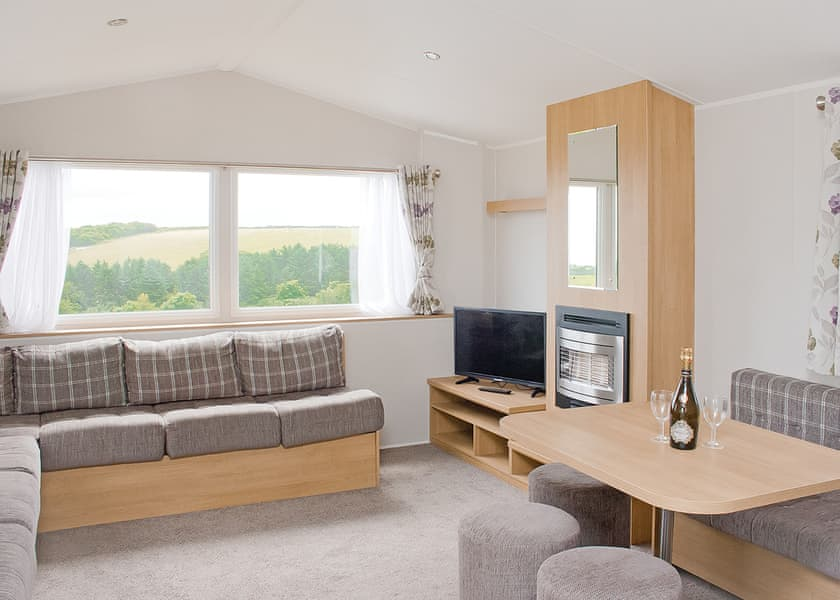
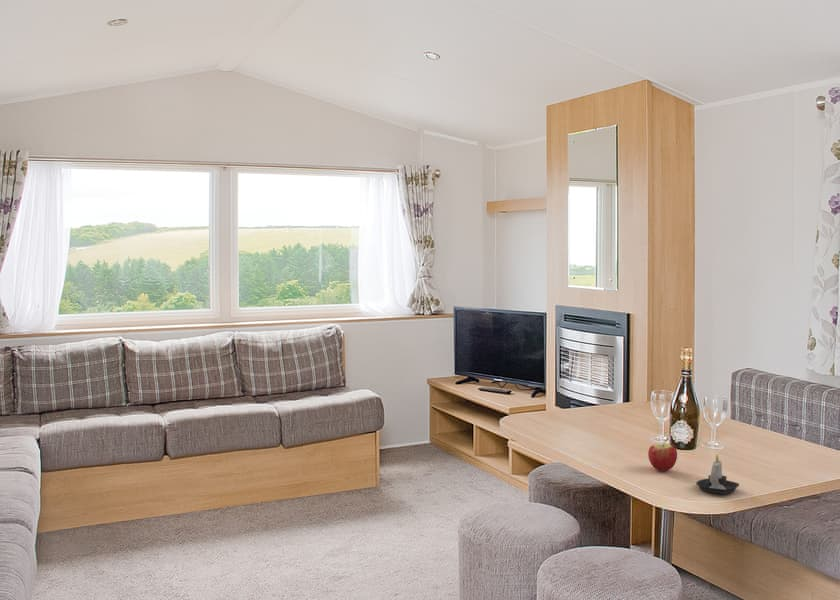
+ candle (716, 472)
+ apple (662, 453)
